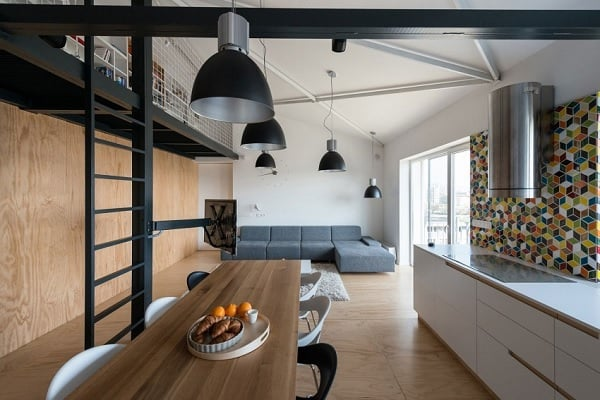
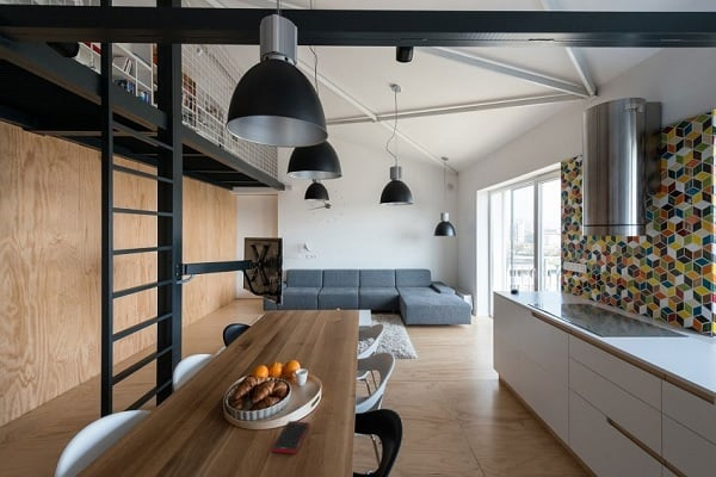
+ cell phone (291, 435)
